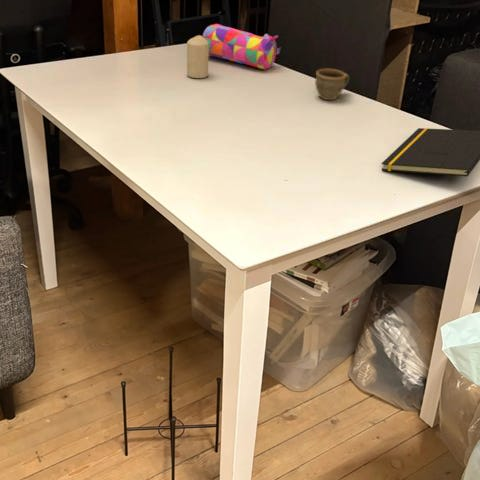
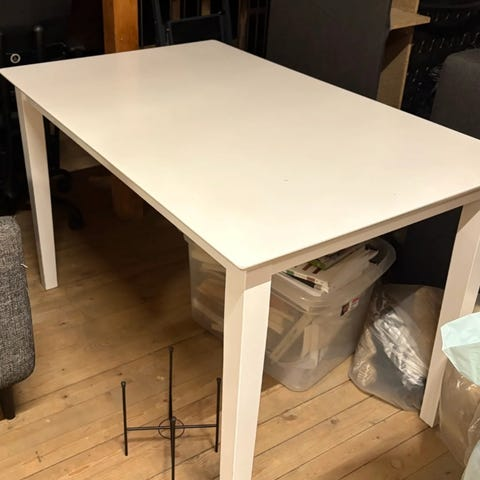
- cup (334, 84)
- pencil case (240, 45)
- candle (197, 56)
- notepad (440, 150)
